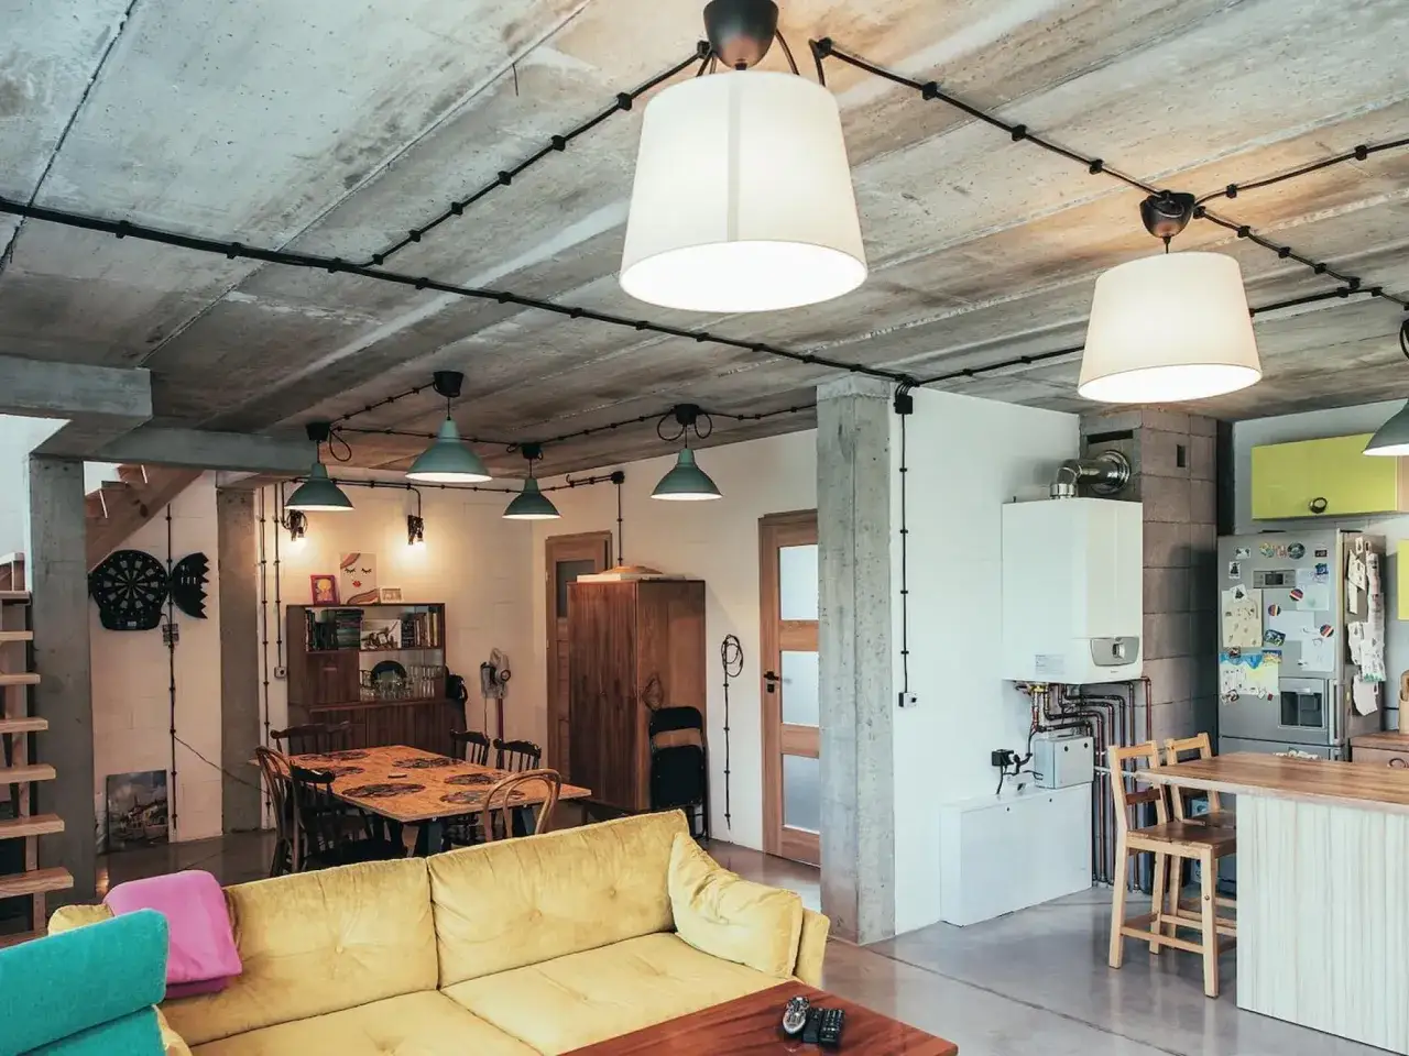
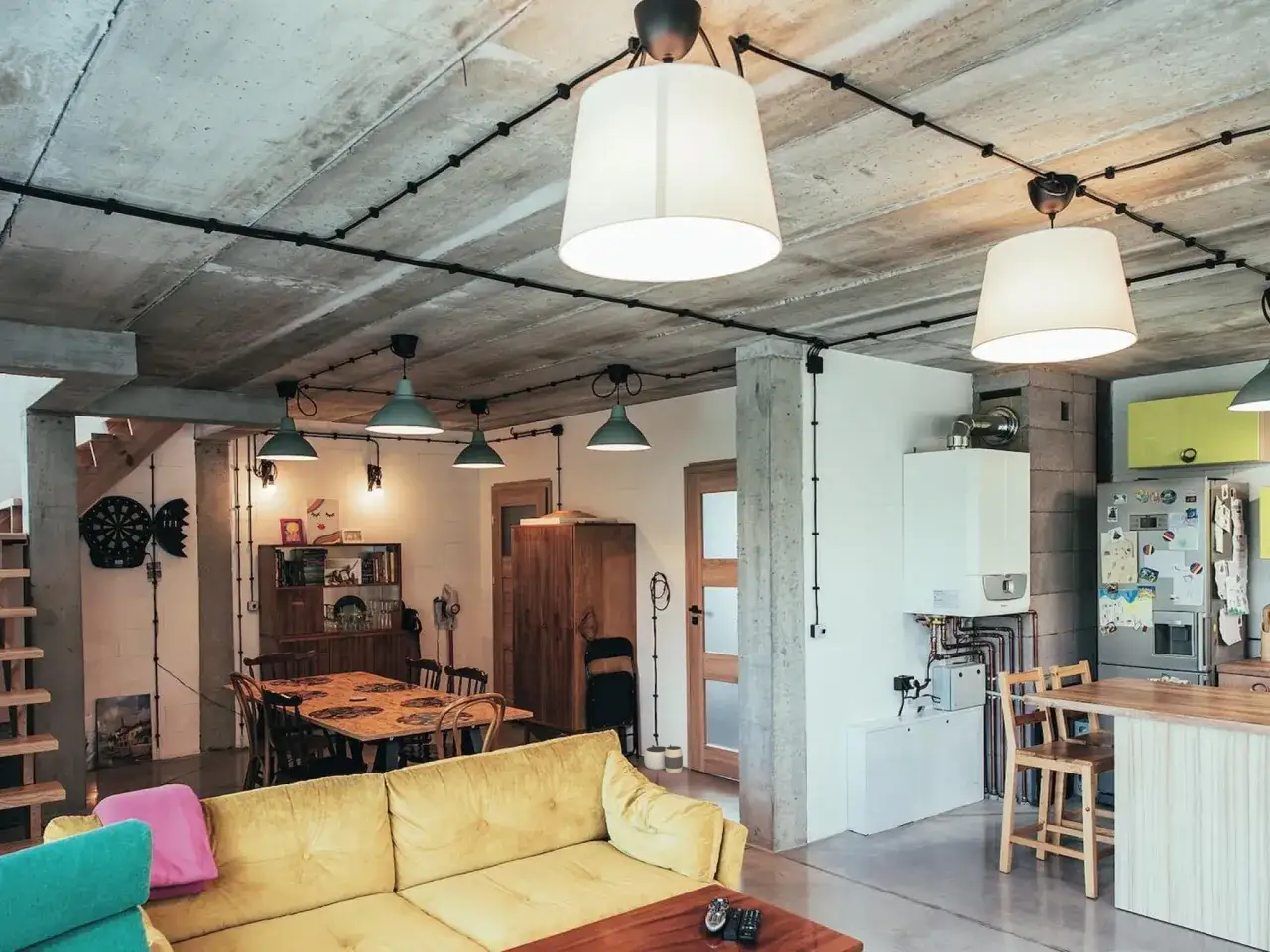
+ waste basket (664, 756)
